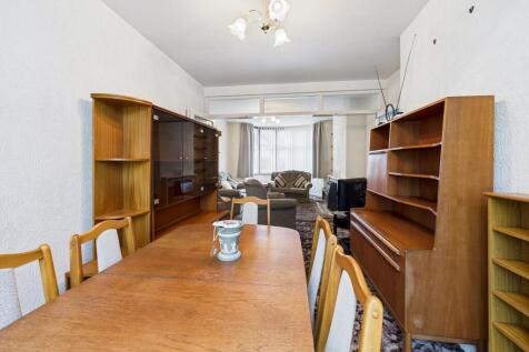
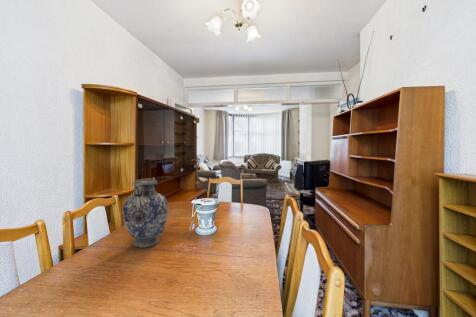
+ vase (146, 211)
